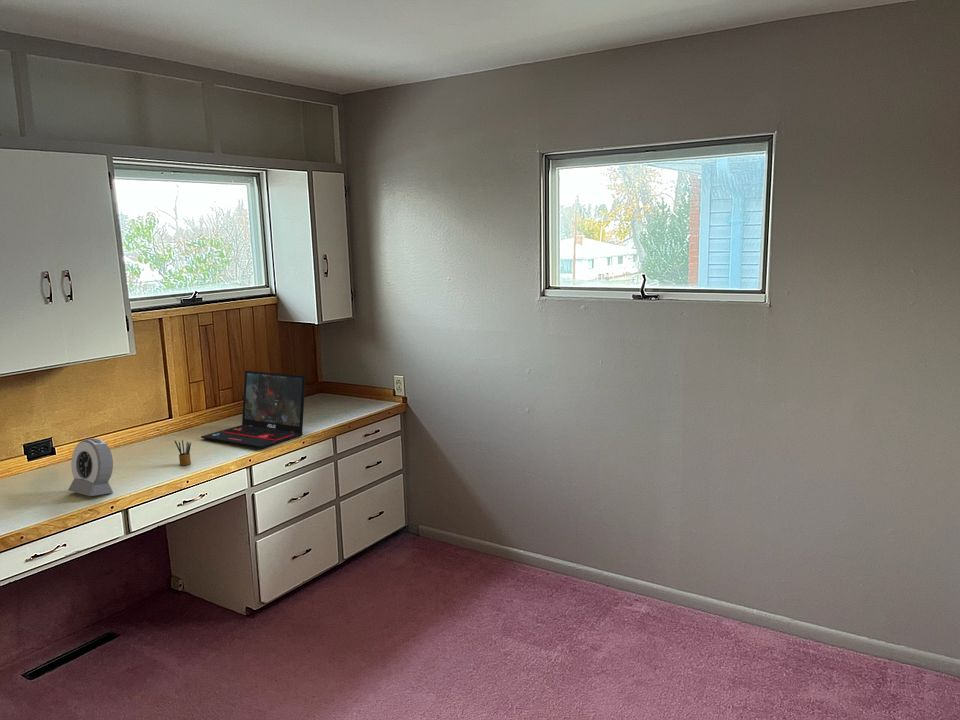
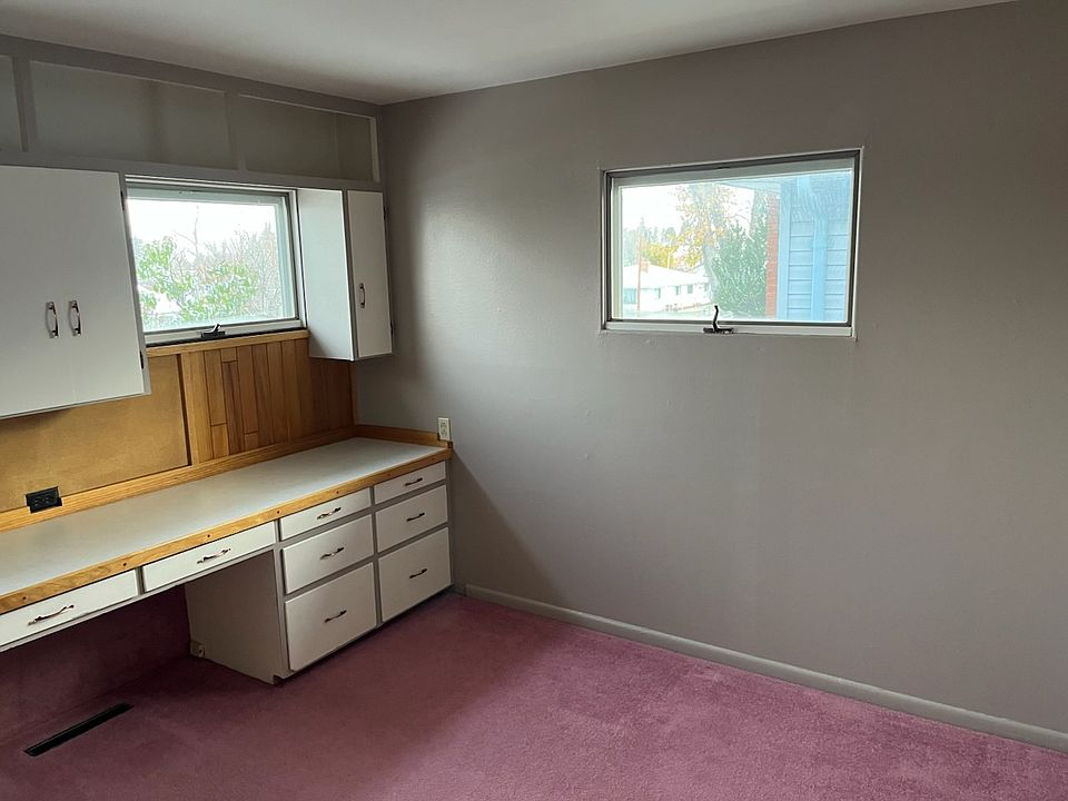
- laptop (253, 407)
- alarm clock (89, 466)
- pencil box (183, 451)
